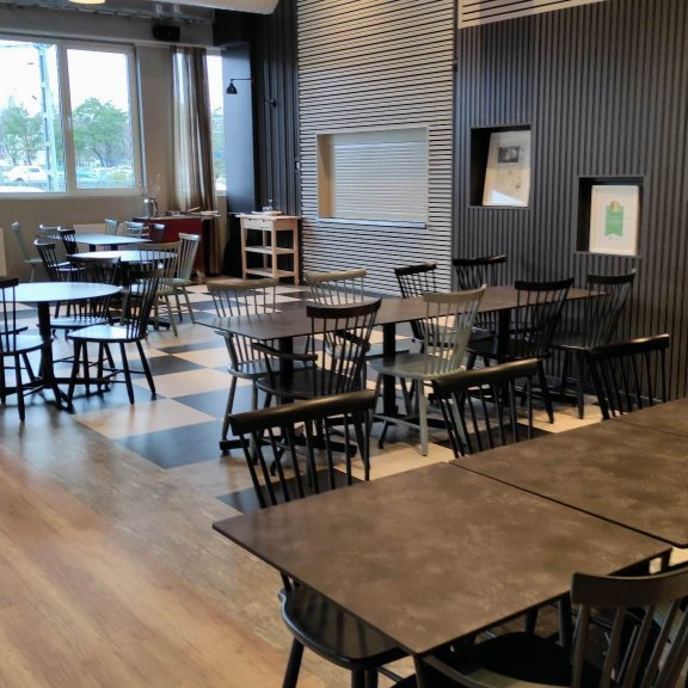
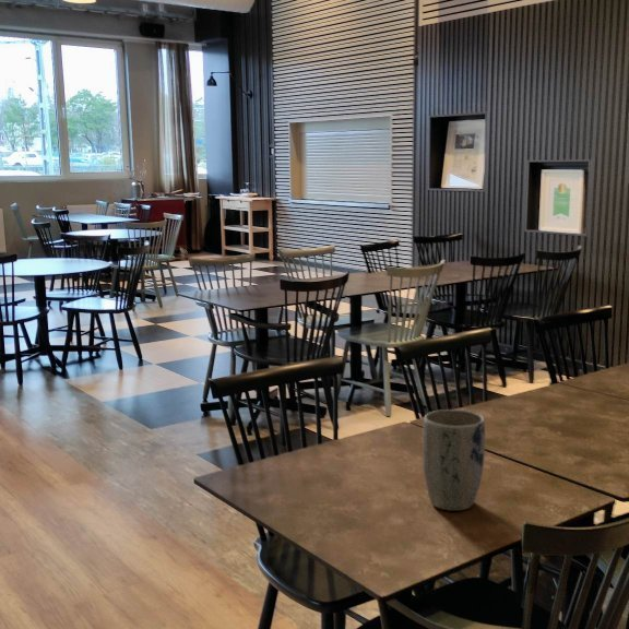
+ plant pot (453, 460)
